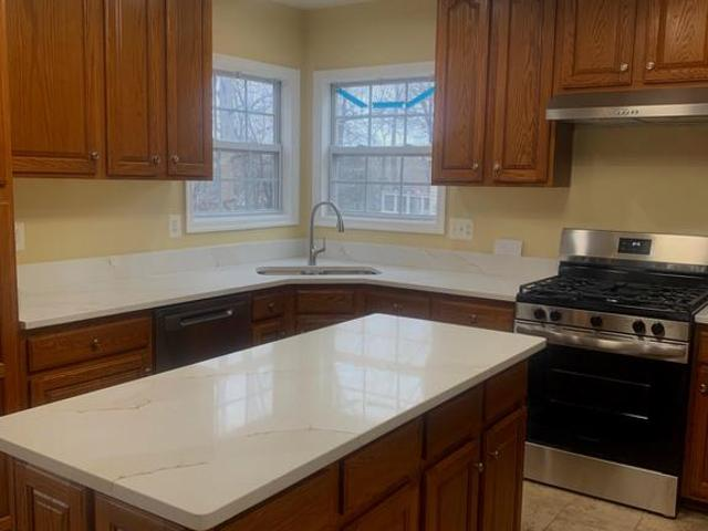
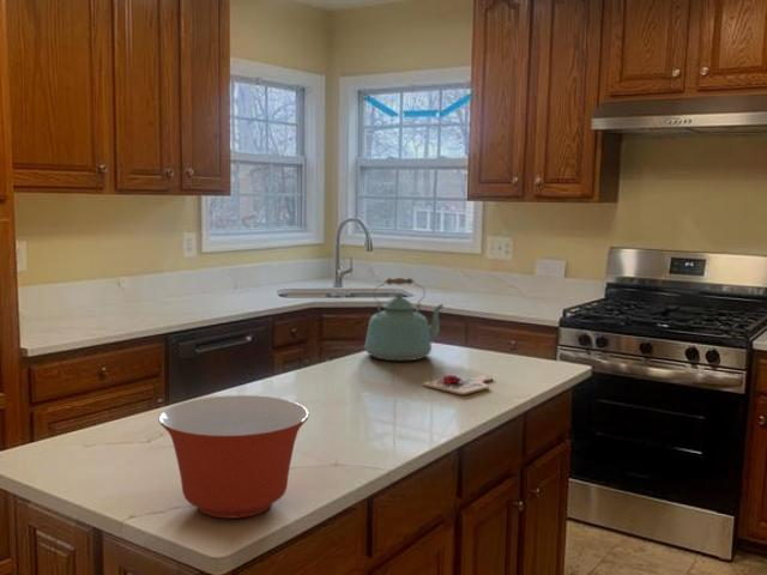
+ cutting board (466, 379)
+ mixing bowl (235, 459)
+ kettle (405, 316)
